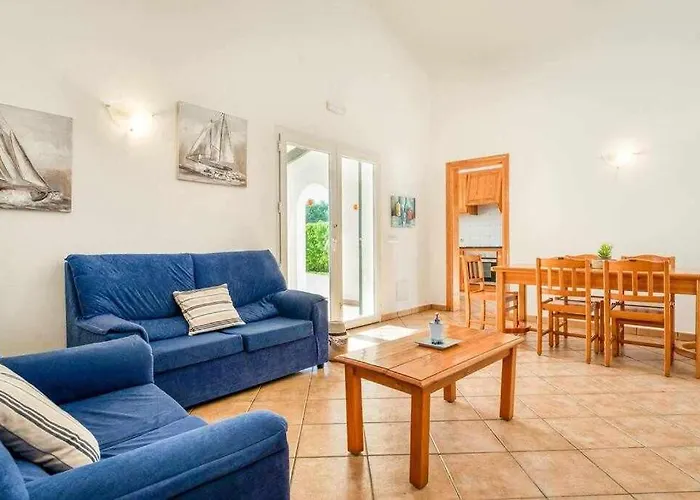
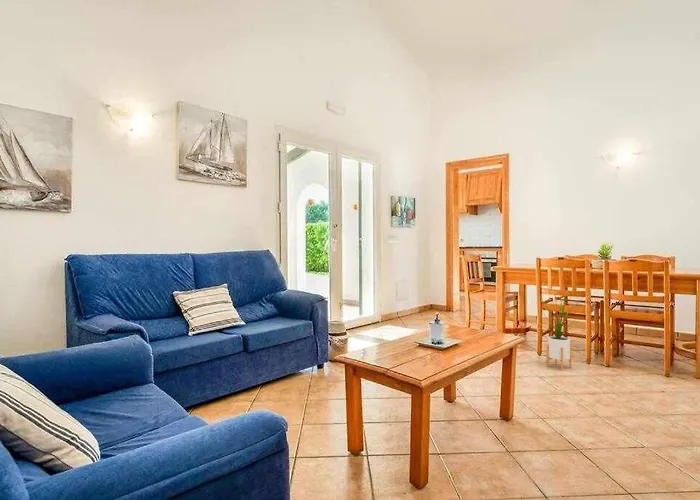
+ house plant (558, 329)
